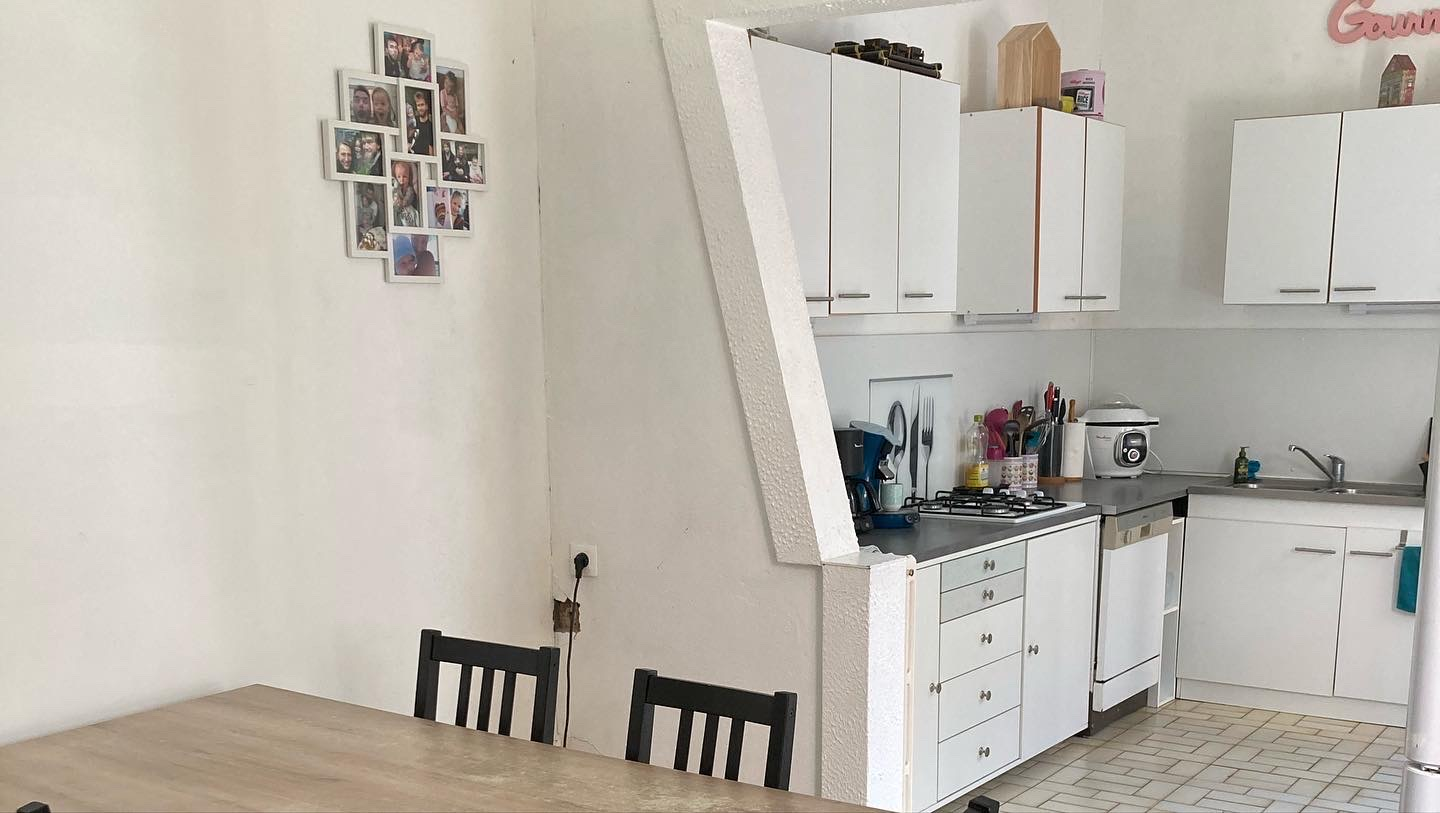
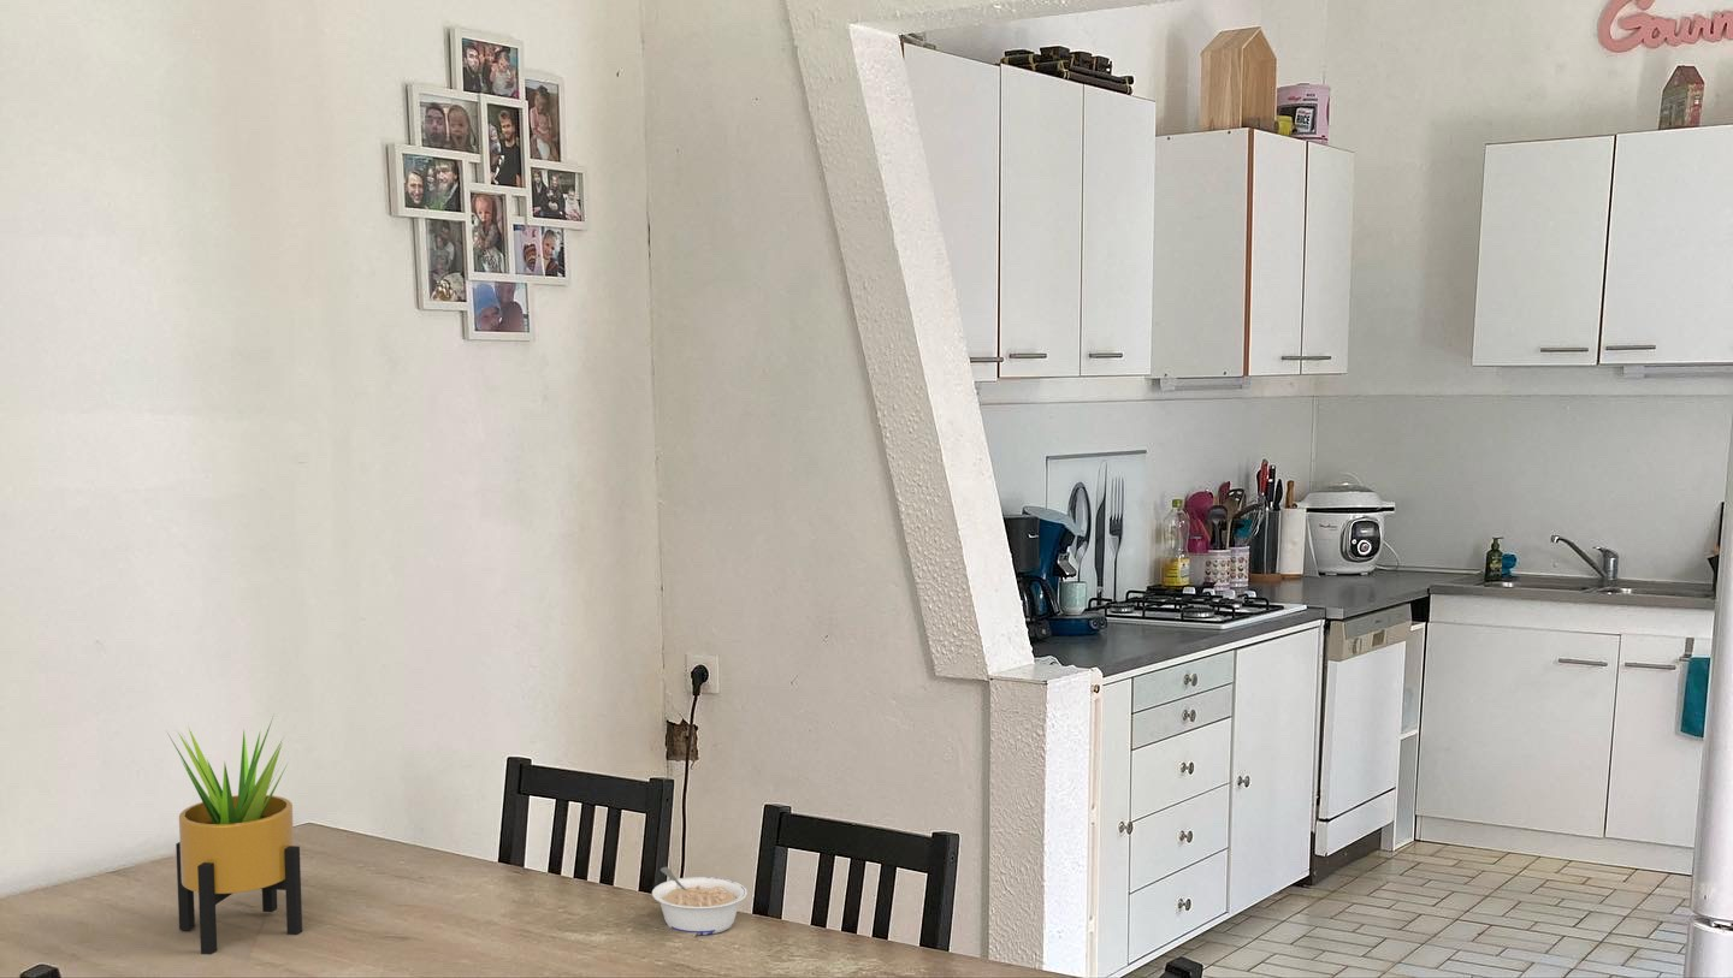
+ legume (696, 903)
+ potted plant (236, 826)
